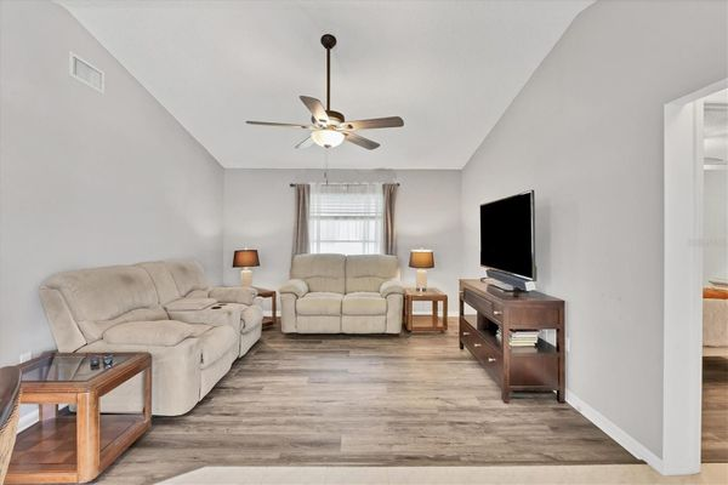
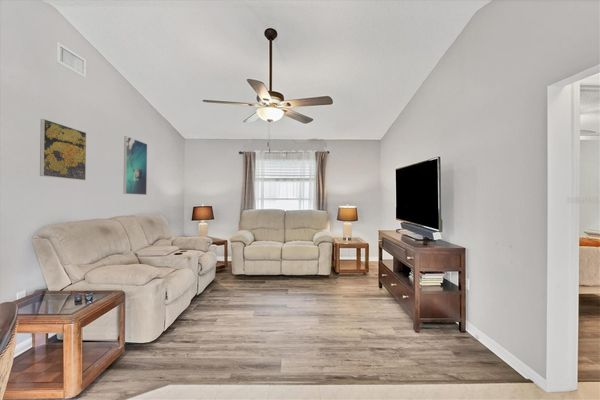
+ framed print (136, 167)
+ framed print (65, 152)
